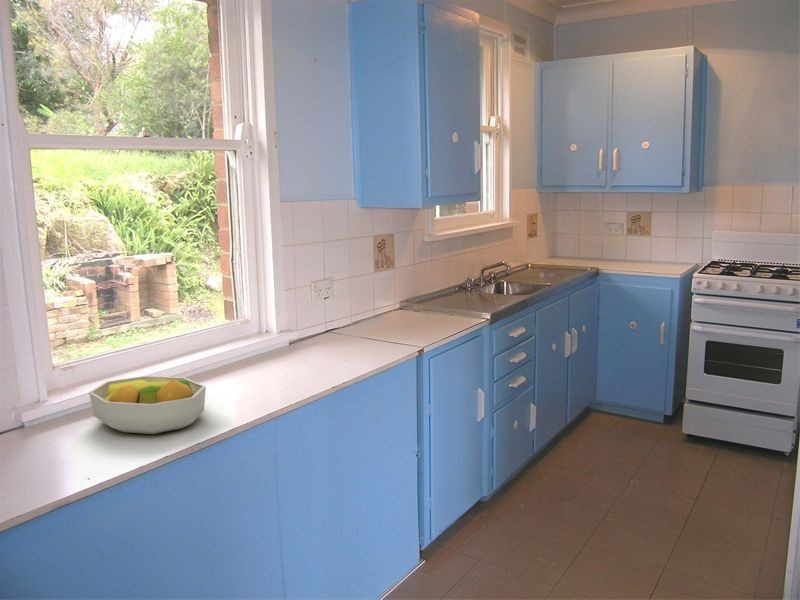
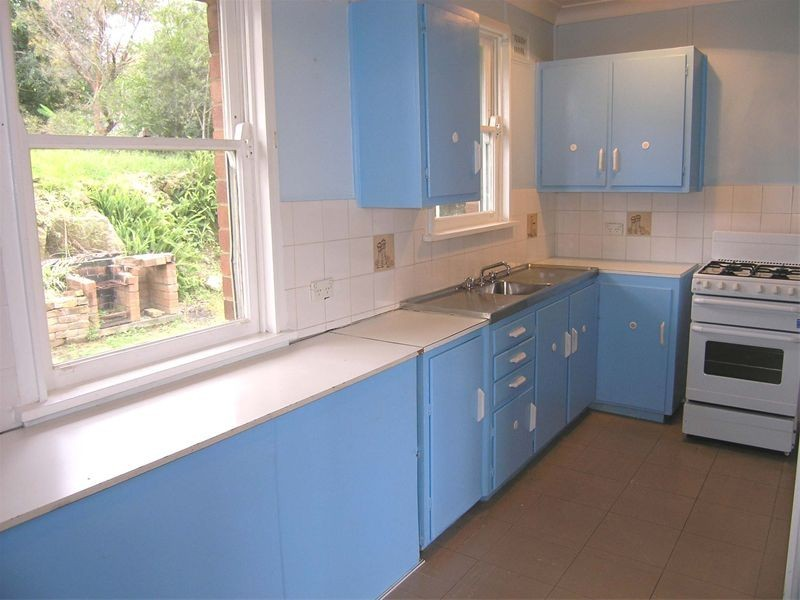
- fruit bowl (148, 398)
